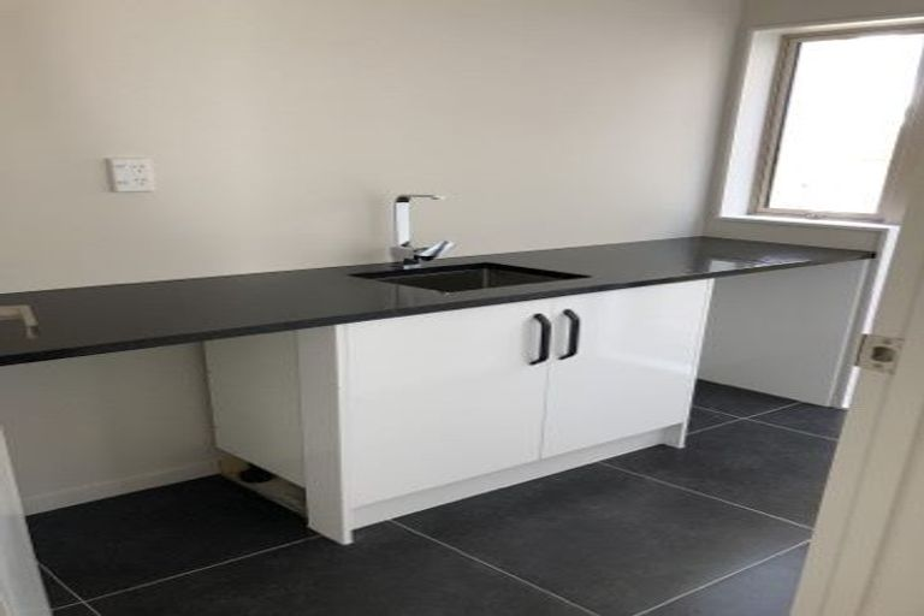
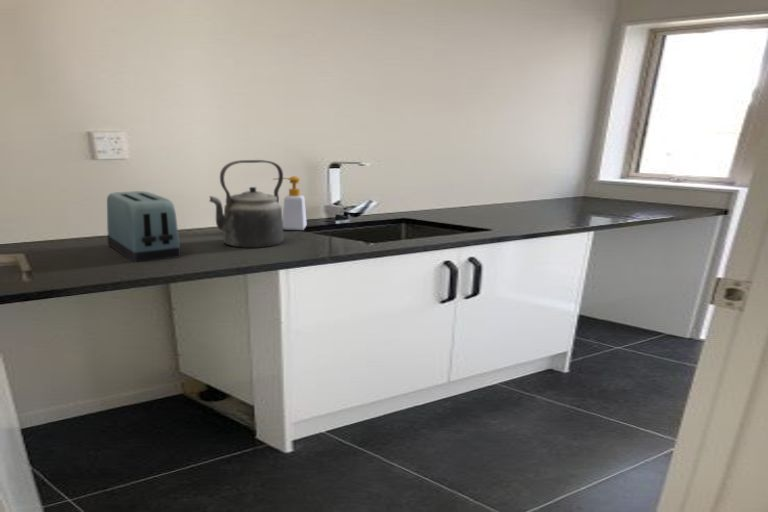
+ toaster (141, 224)
+ soap bottle (289, 202)
+ kettle (247, 202)
